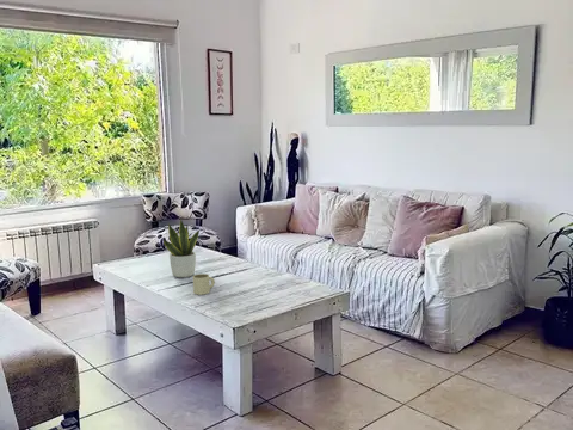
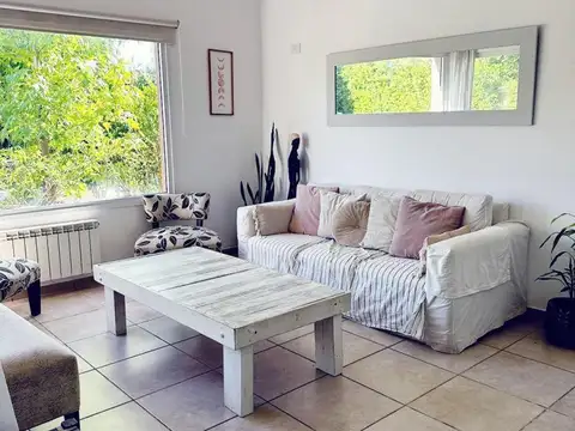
- potted plant (183, 245)
- mug (204, 283)
